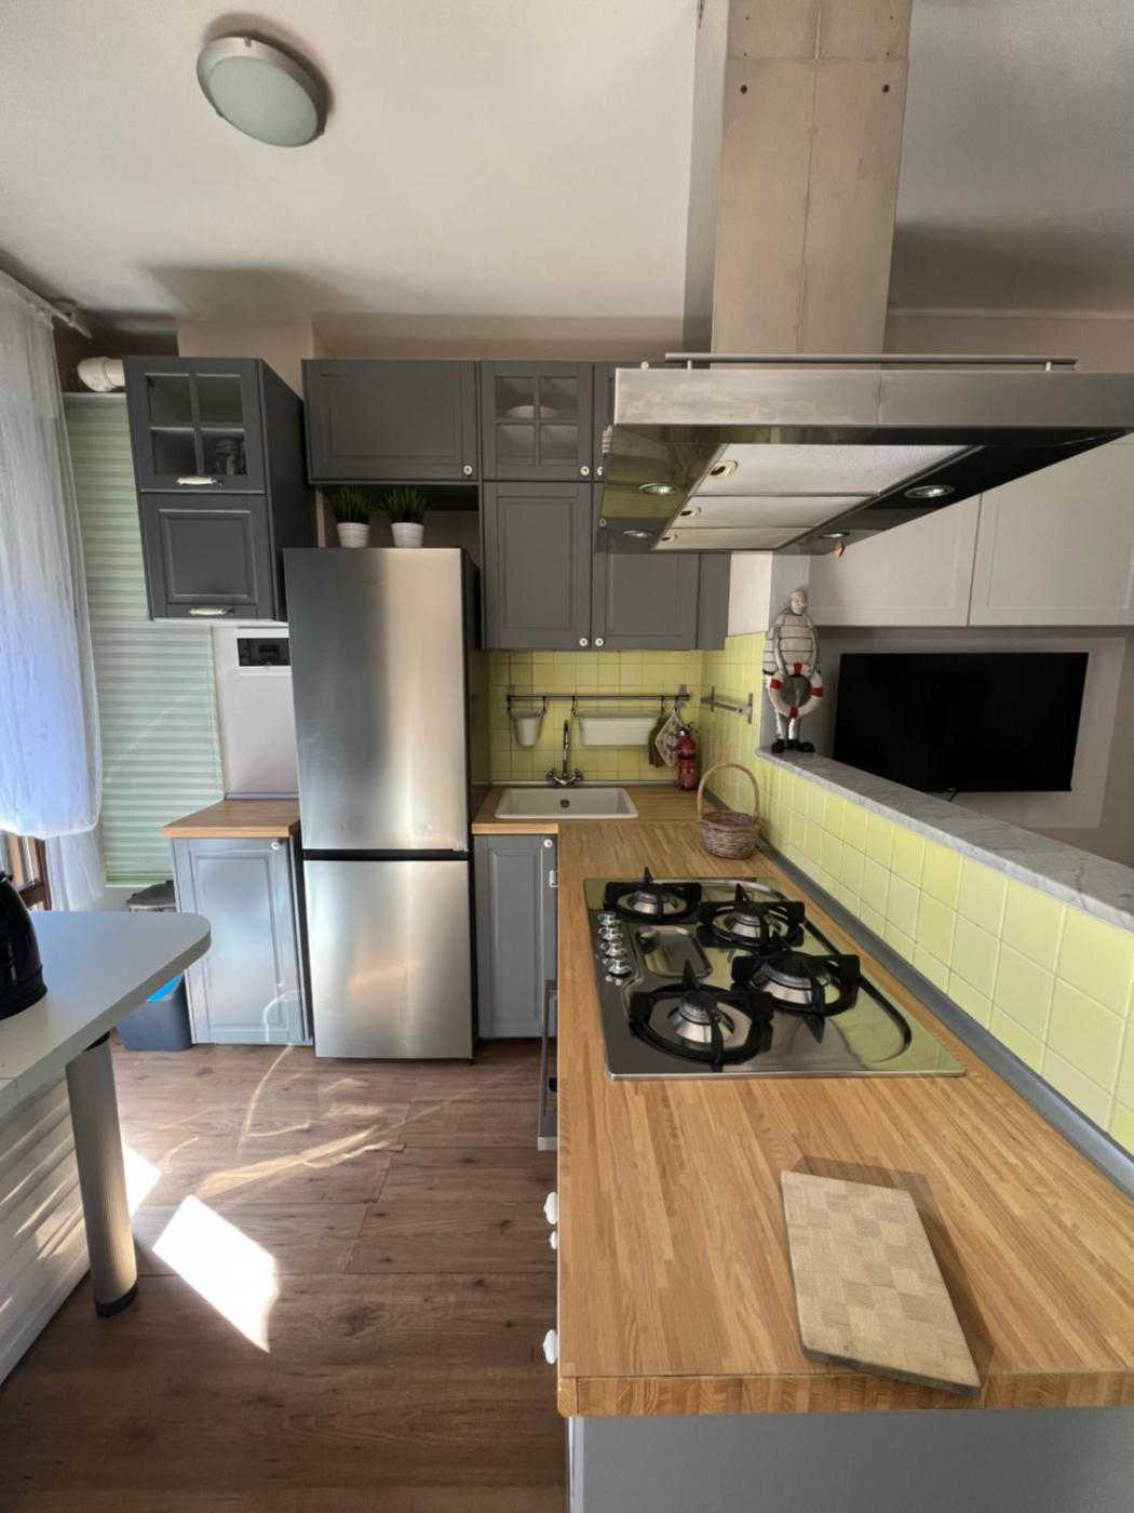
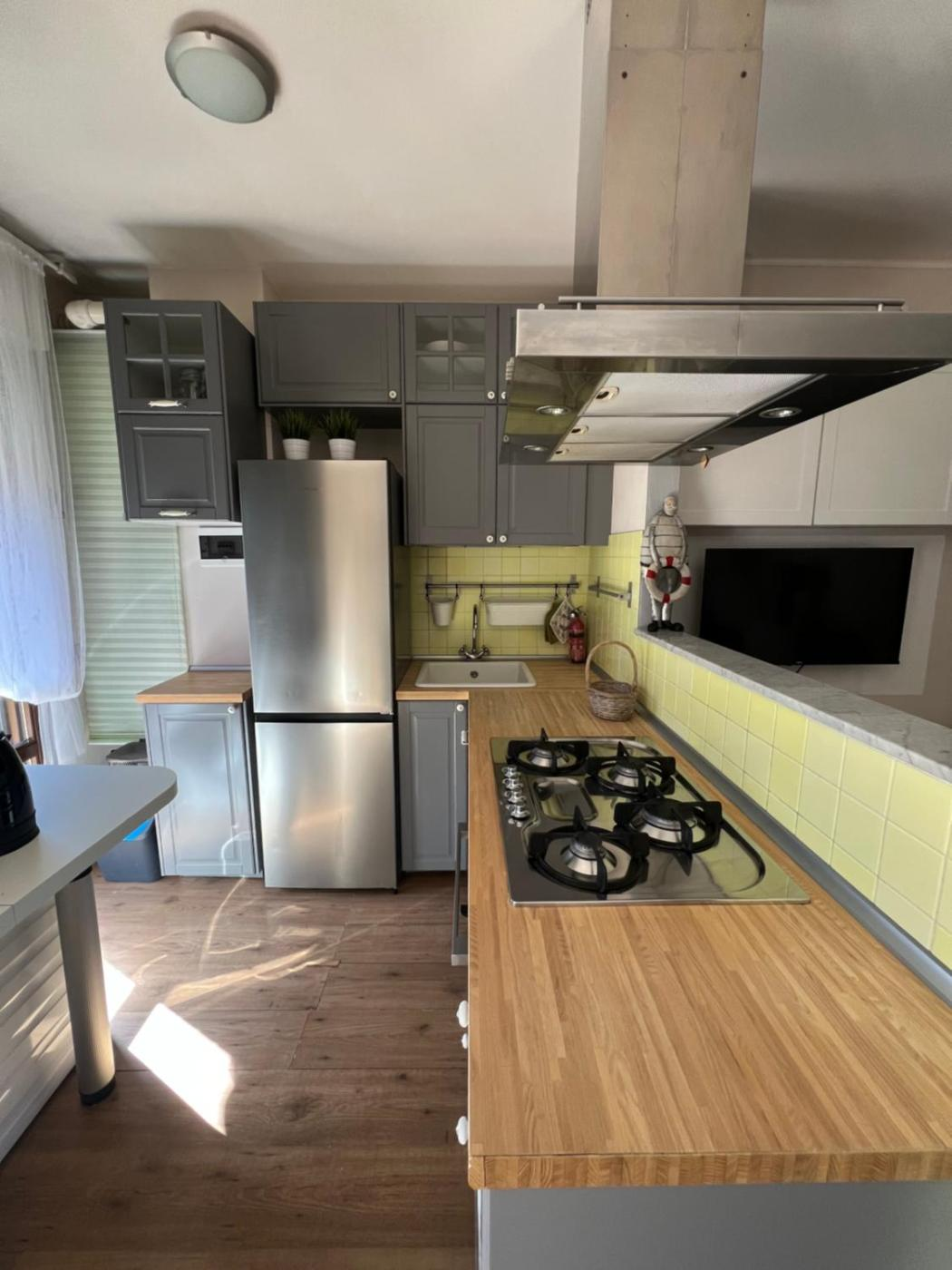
- cutting board (864, 1263)
